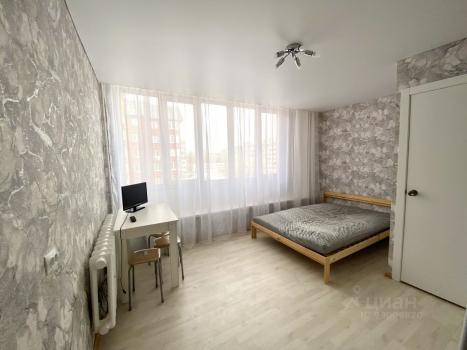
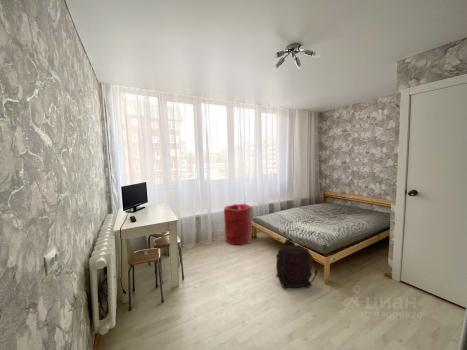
+ backpack (293, 263)
+ laundry hamper (237, 222)
